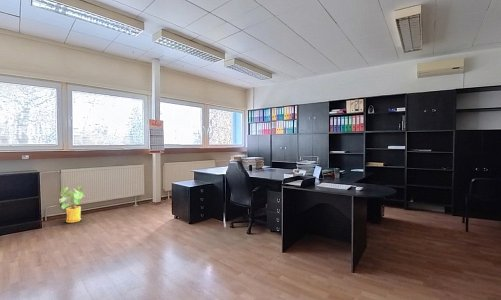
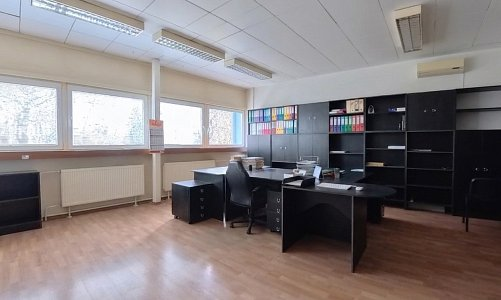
- house plant (71, 204)
